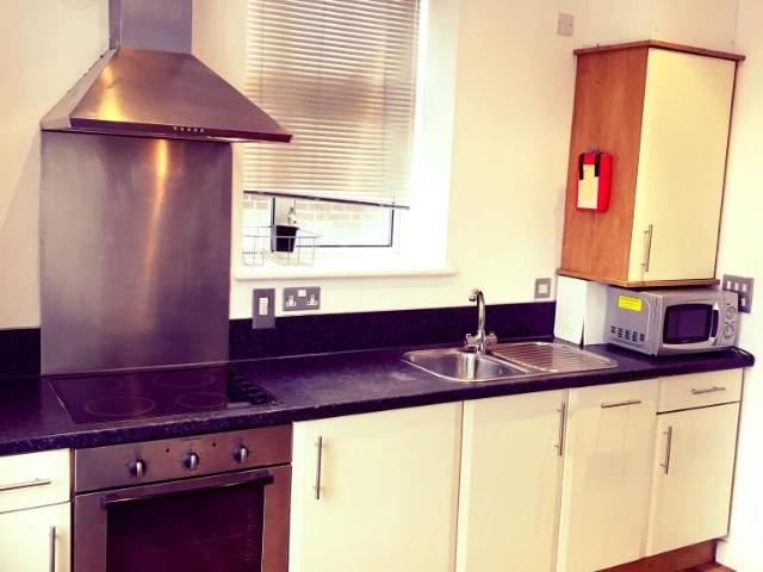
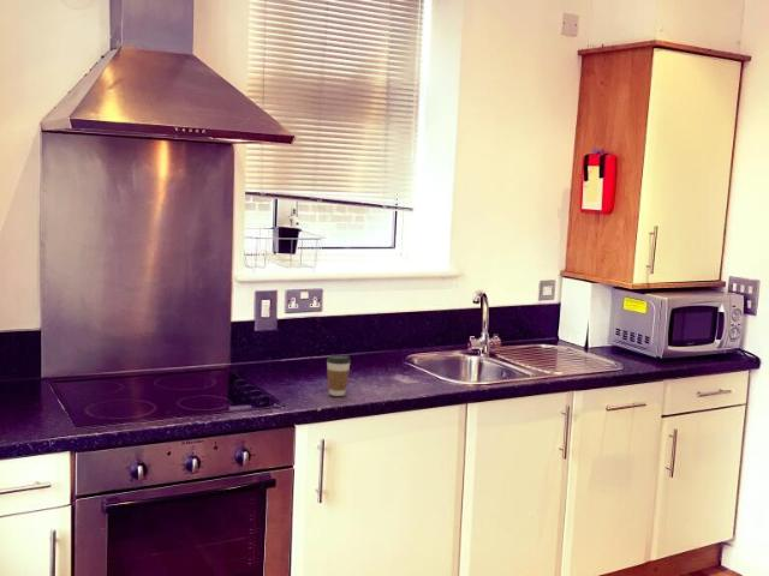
+ coffee cup (338, 374)
